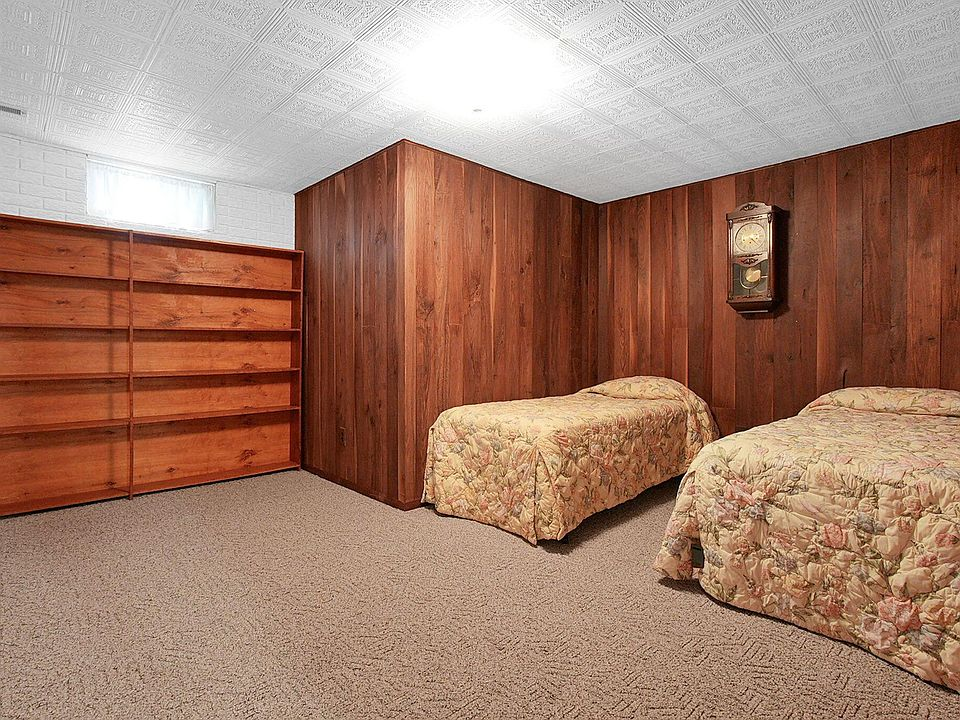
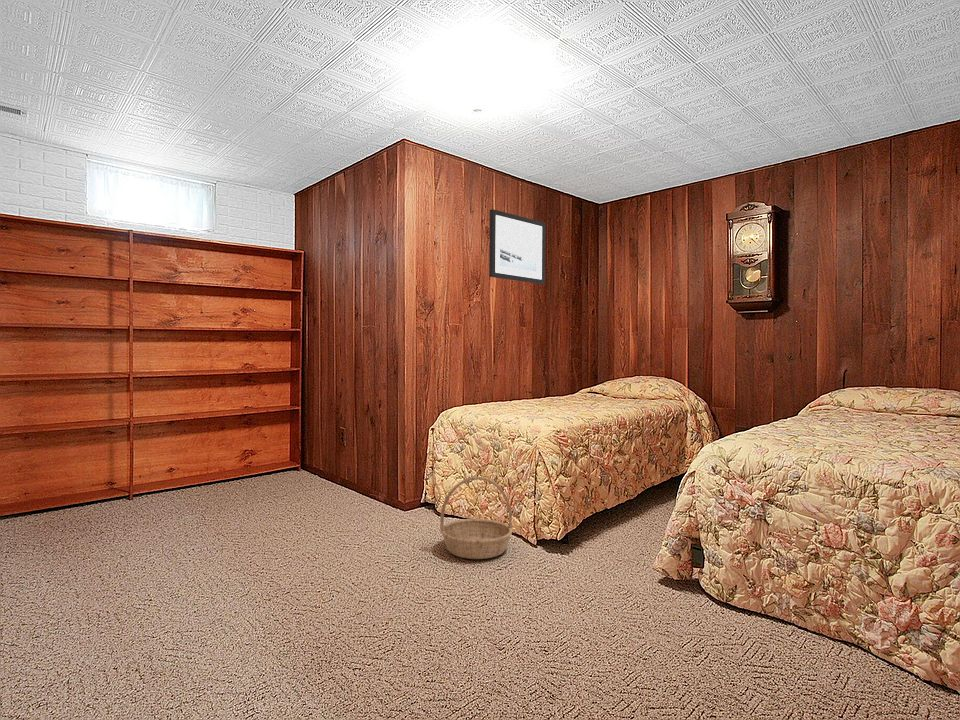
+ basket (476, 519)
+ wall art (518, 248)
